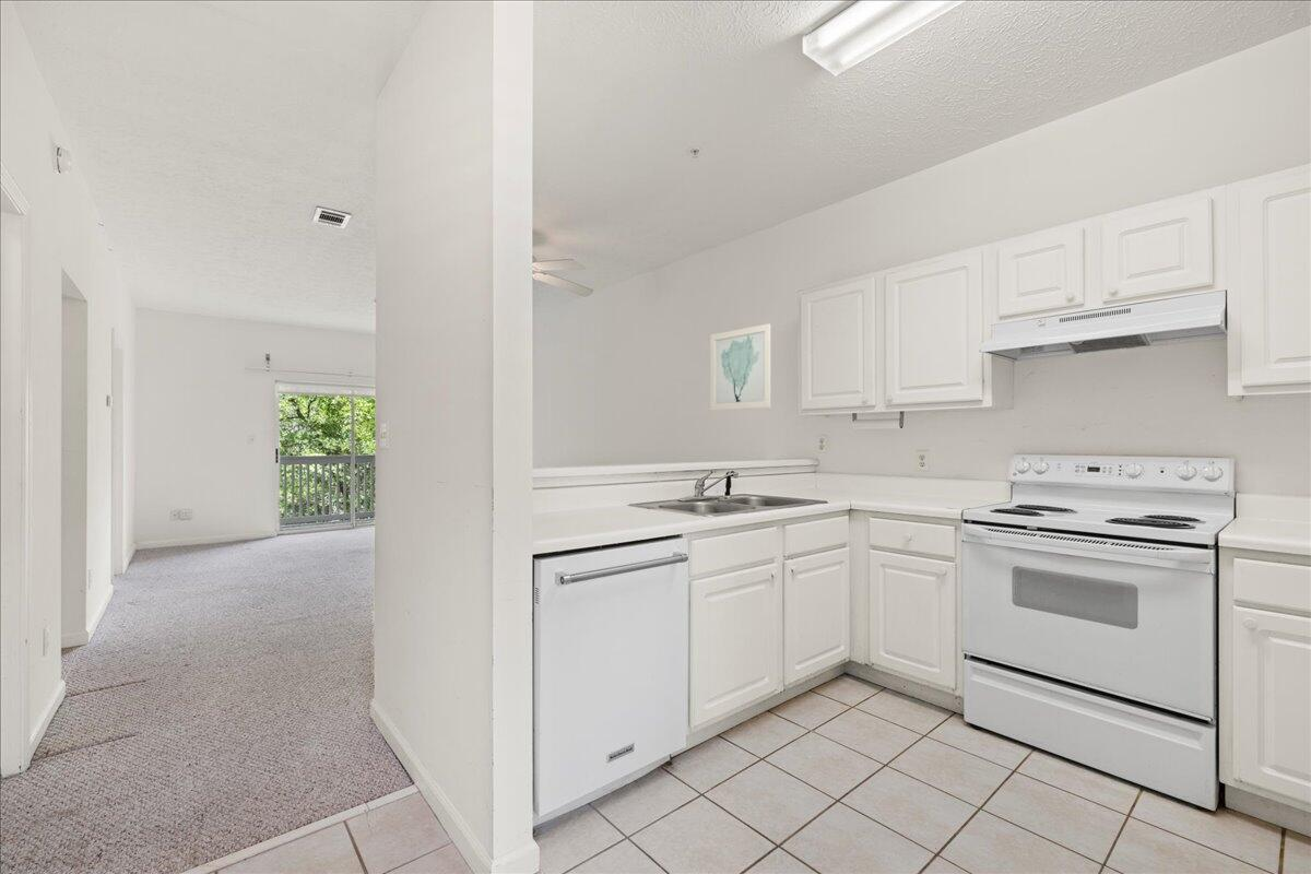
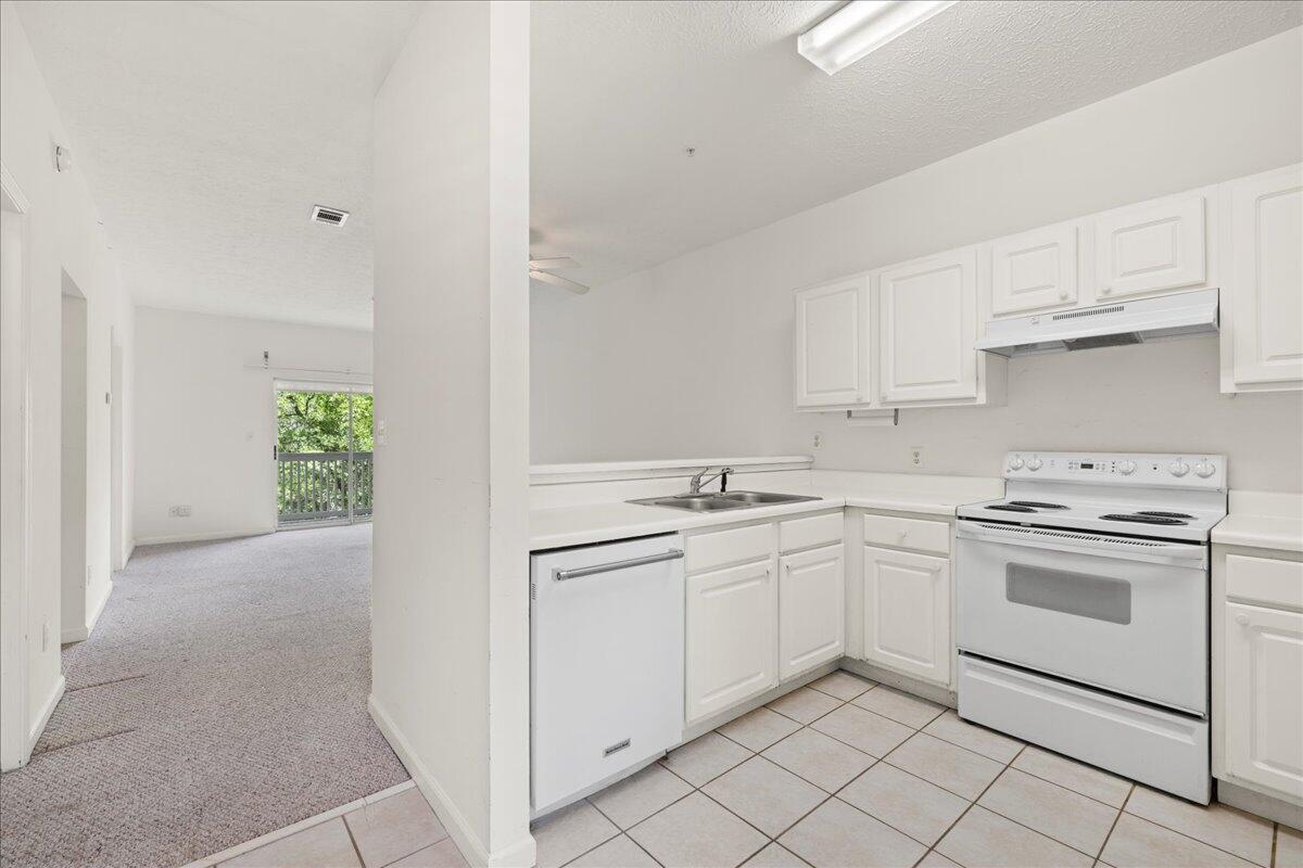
- wall art (739, 369)
